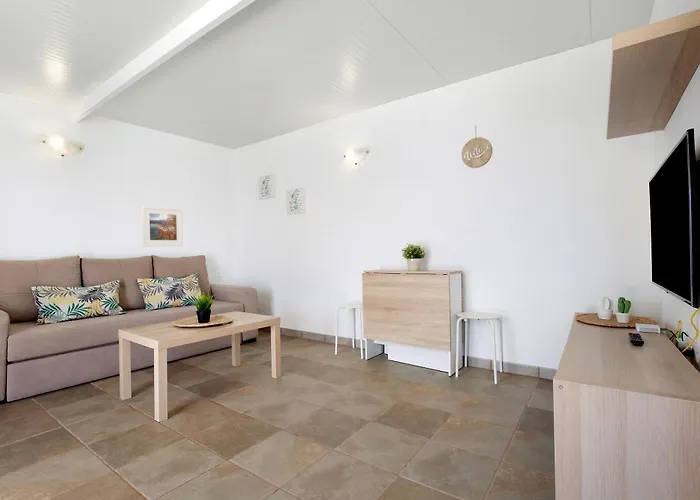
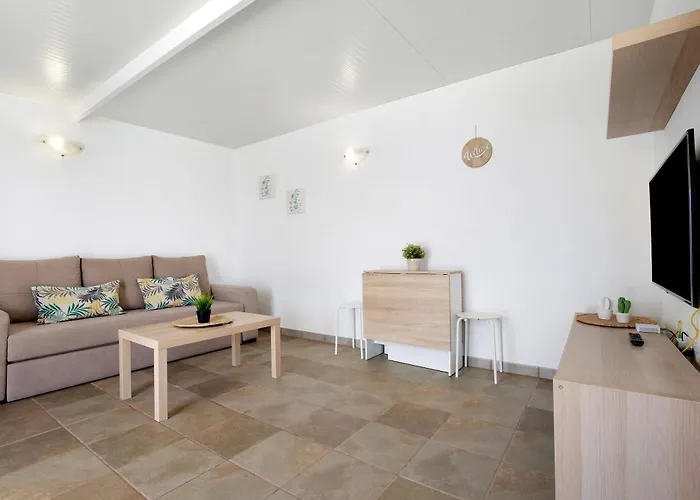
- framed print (163, 227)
